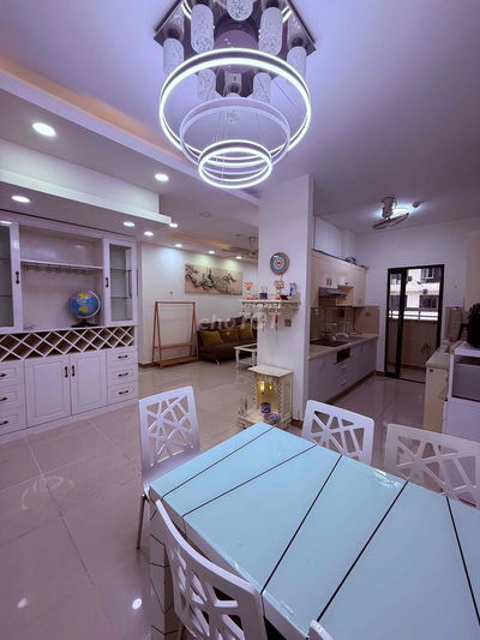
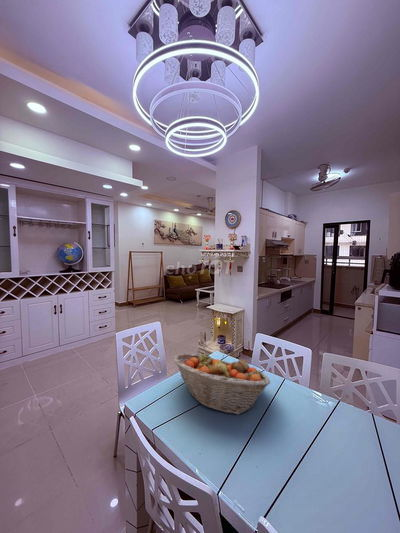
+ fruit basket (218, 375)
